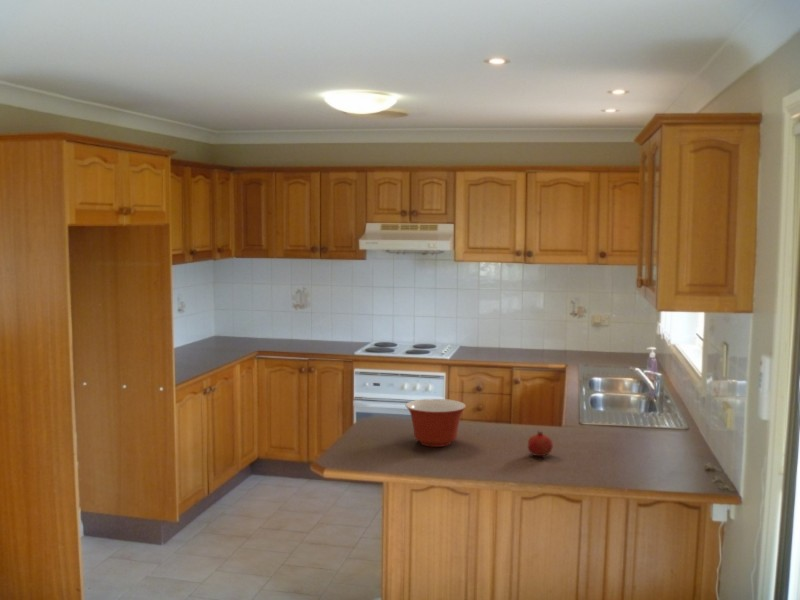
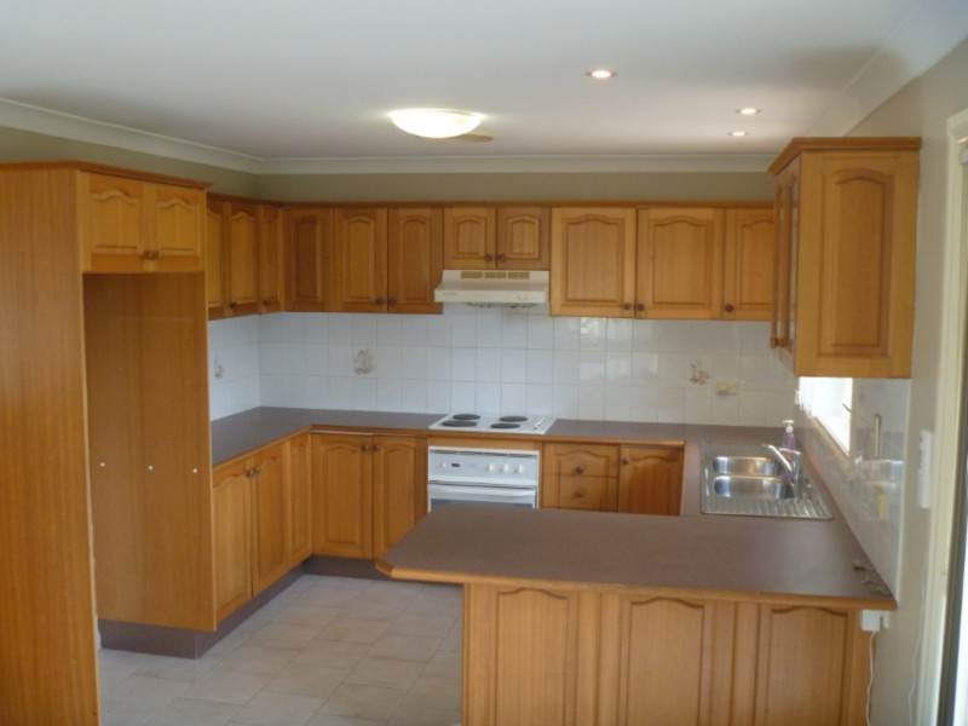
- fruit (539, 443)
- mixing bowl (435, 423)
